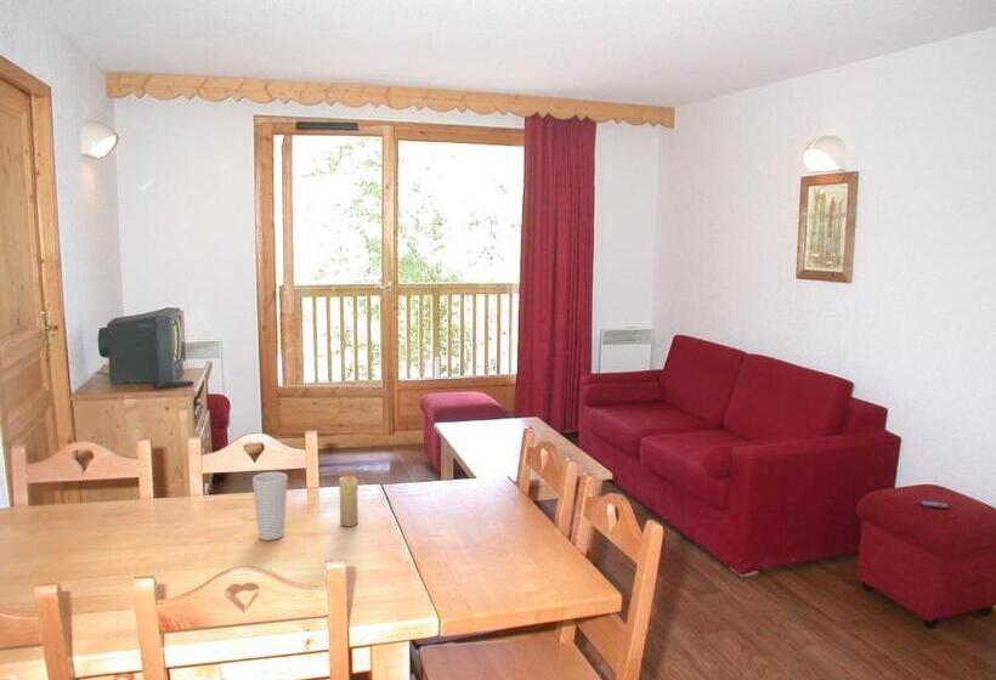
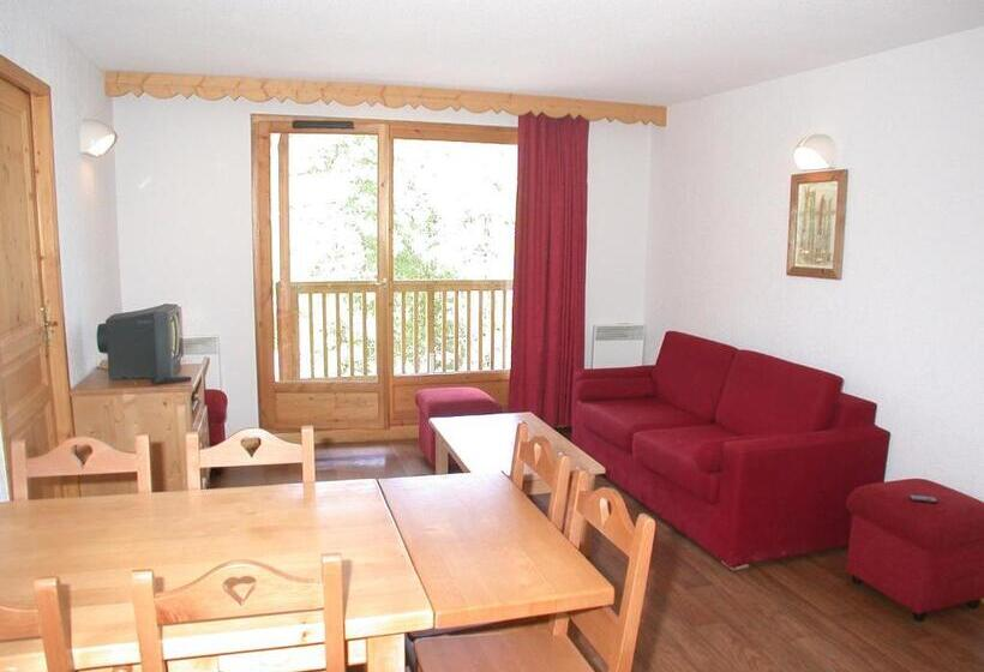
- cup (270, 506)
- candle (349, 495)
